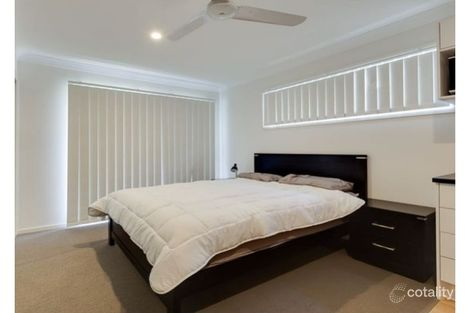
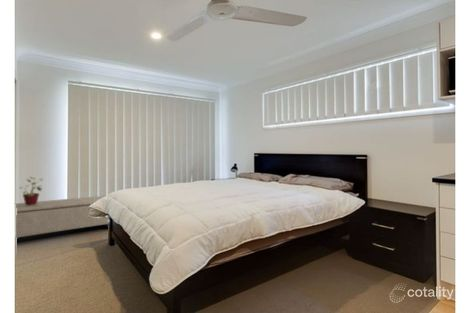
+ potted plant (32, 190)
+ bench (58, 217)
